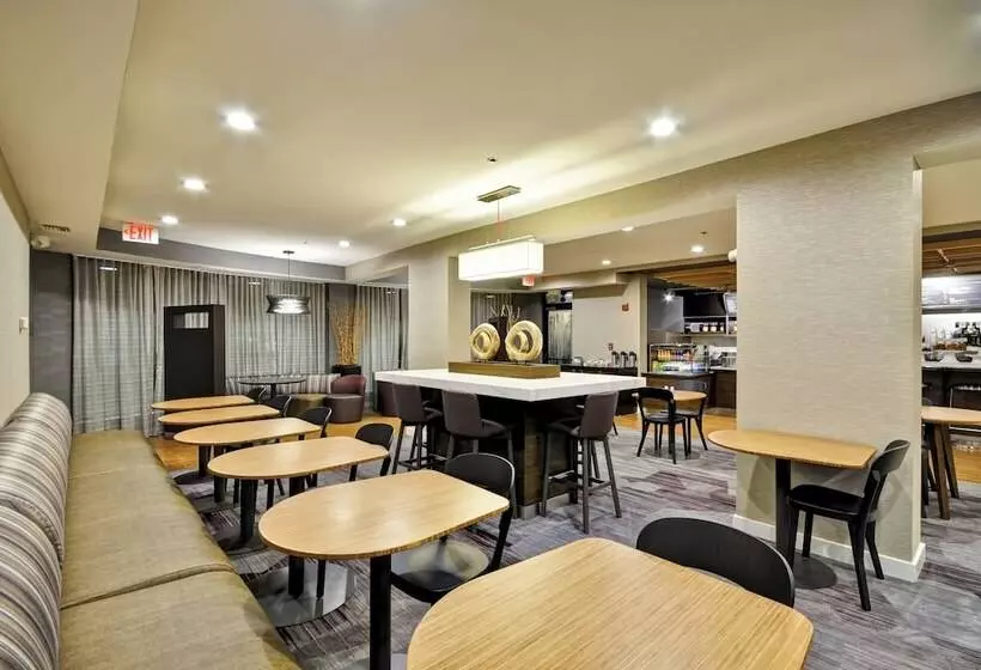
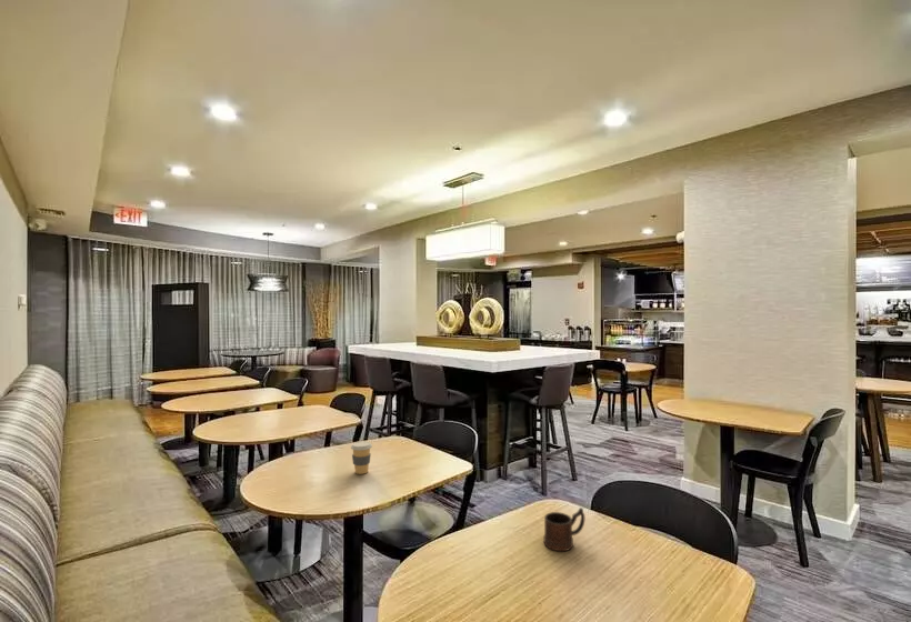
+ coffee cup (361, 458)
+ mug (564, 526)
